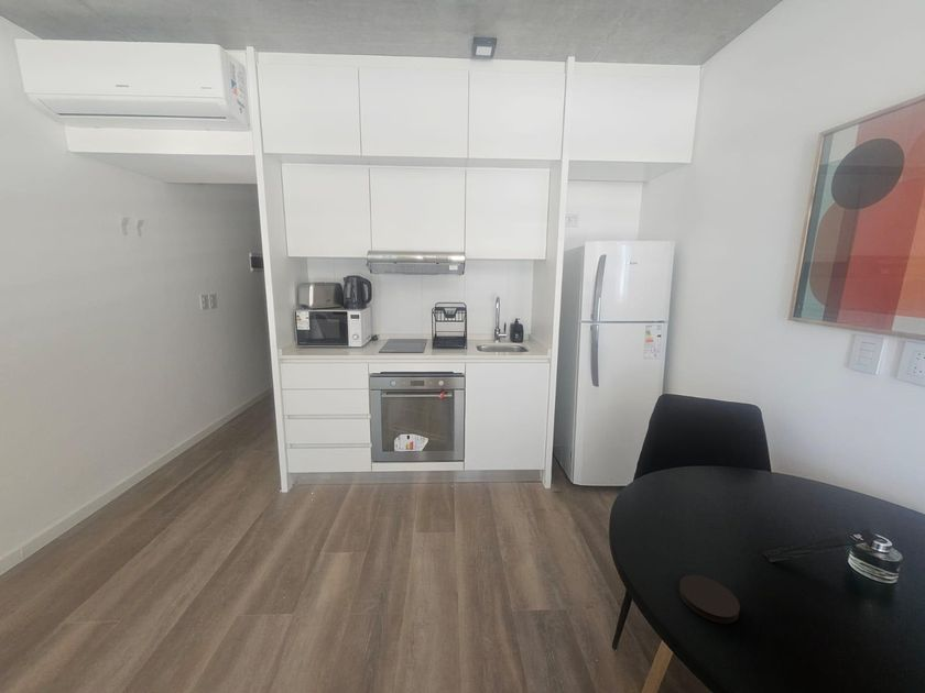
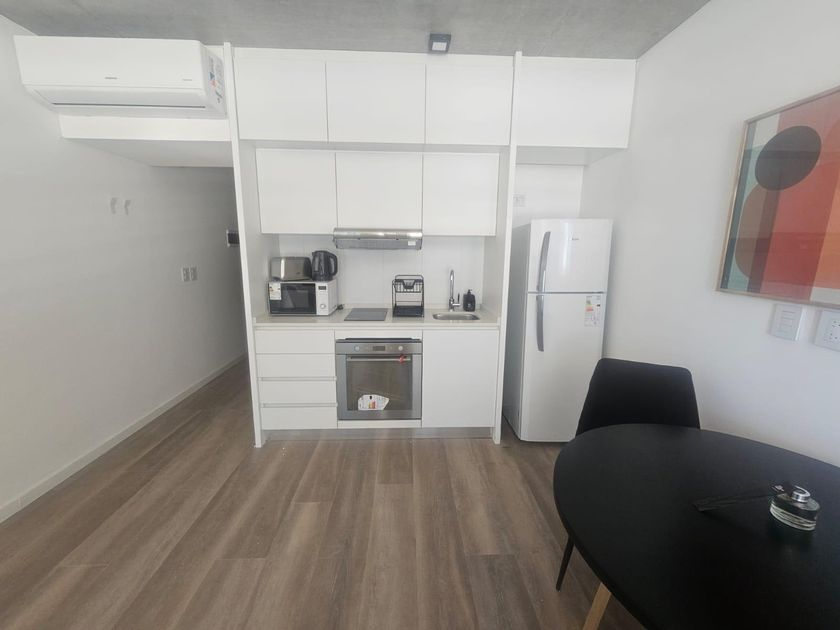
- coaster (708, 597)
